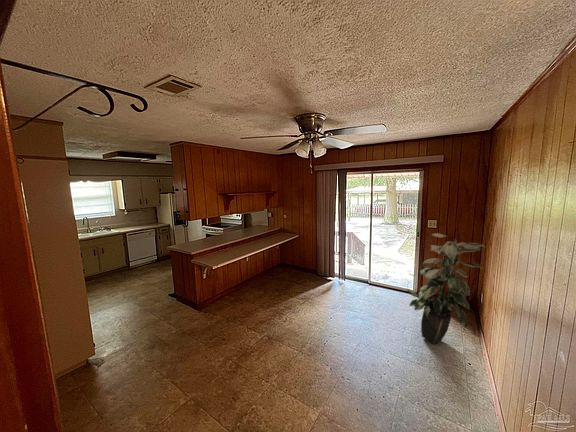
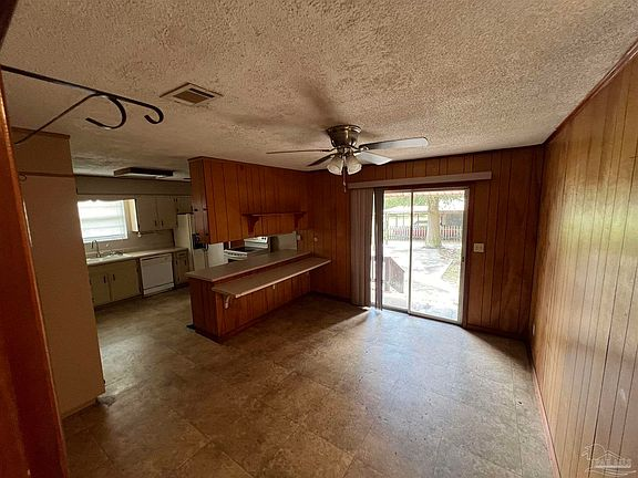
- indoor plant (442, 289)
